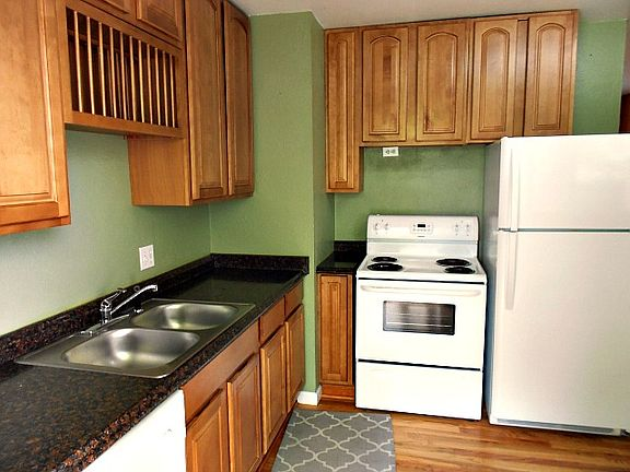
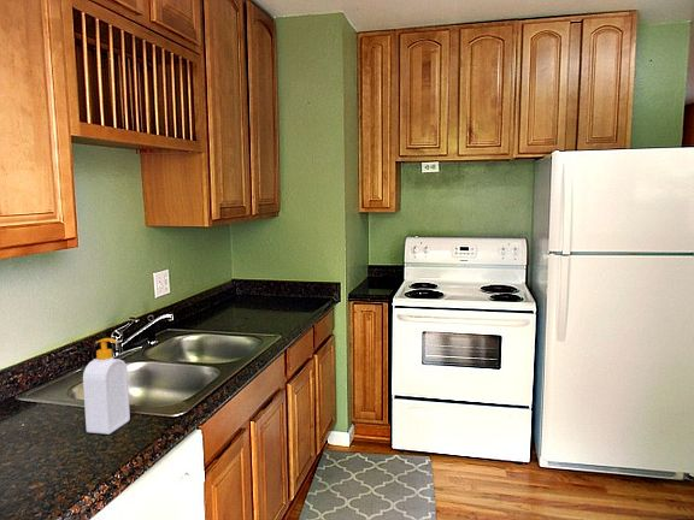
+ soap bottle (107, 383)
